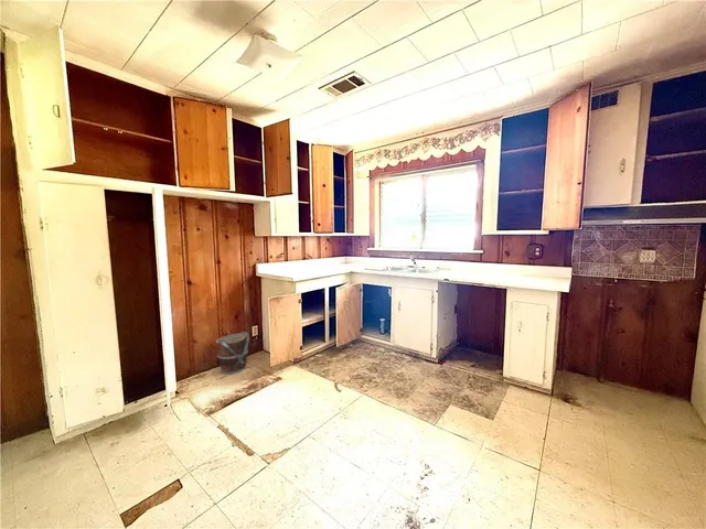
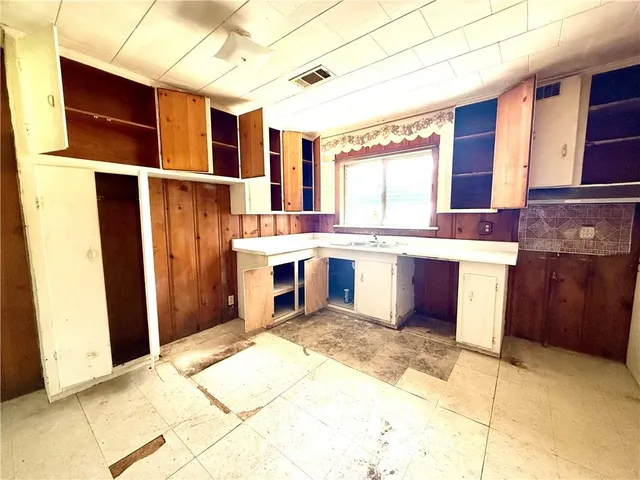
- bucket (233, 352)
